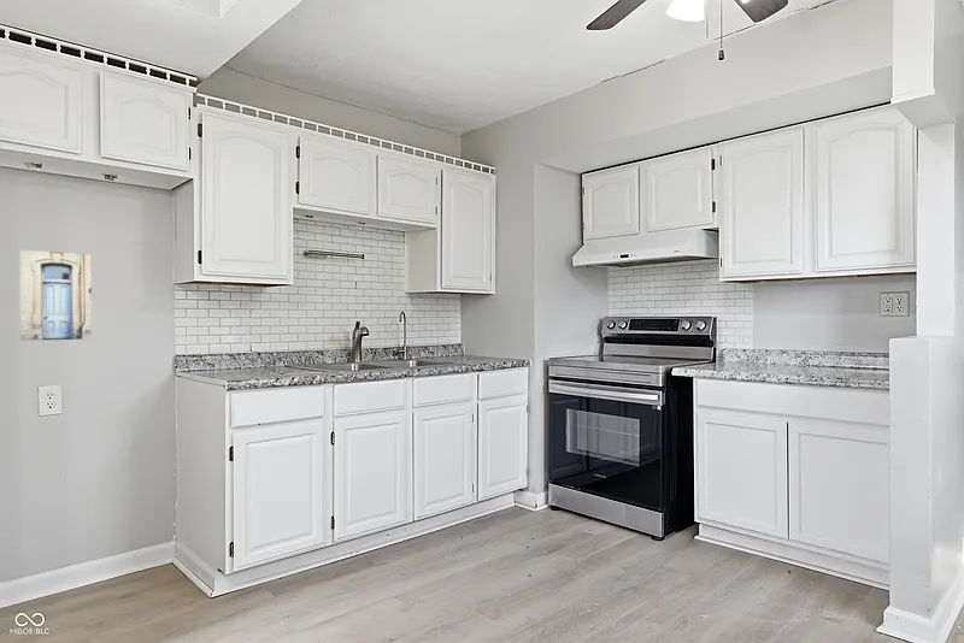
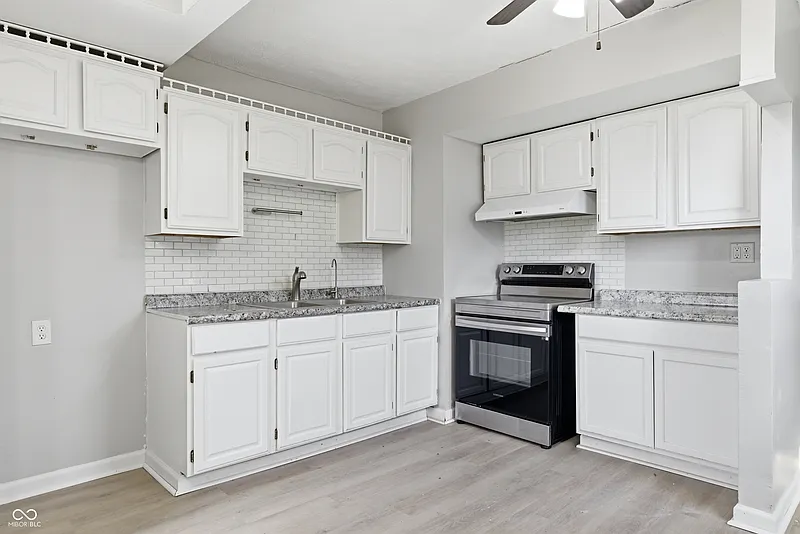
- wall art (55, 295)
